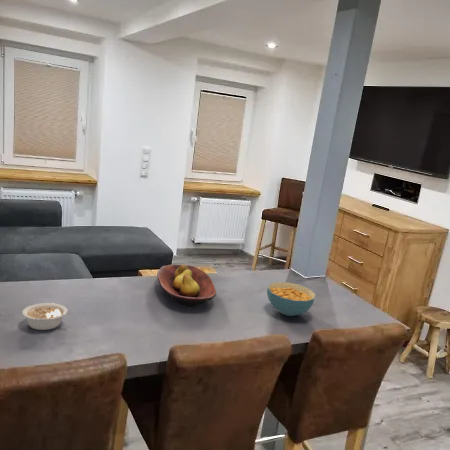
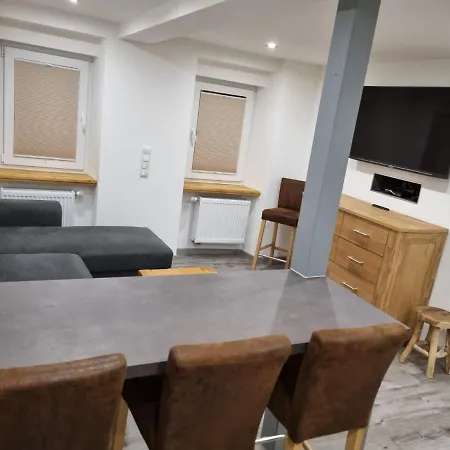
- cereal bowl (289, 302)
- legume (46, 316)
- fruit bowl (185, 281)
